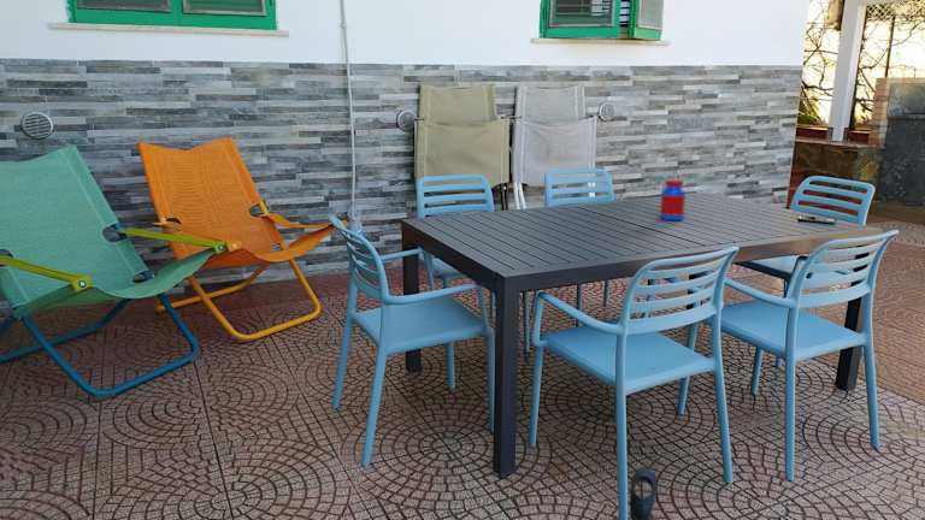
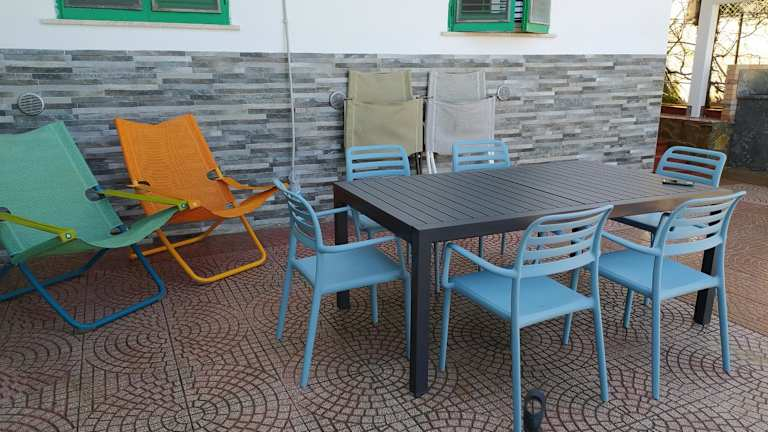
- jar (672, 199)
